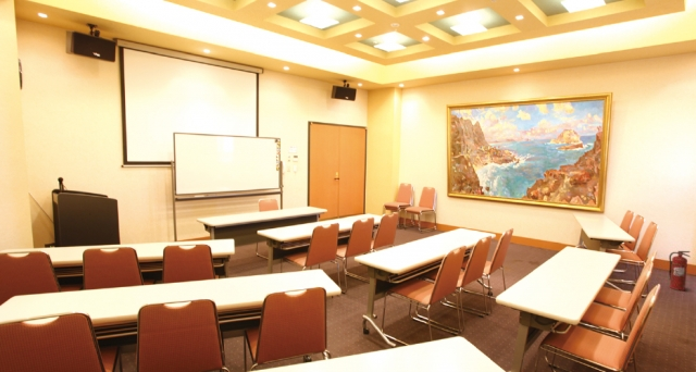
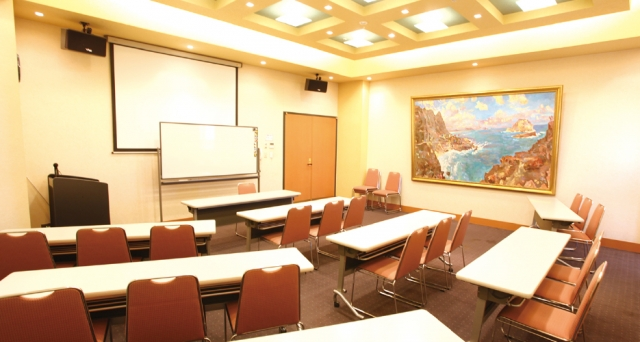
- fire extinguisher (679, 269)
